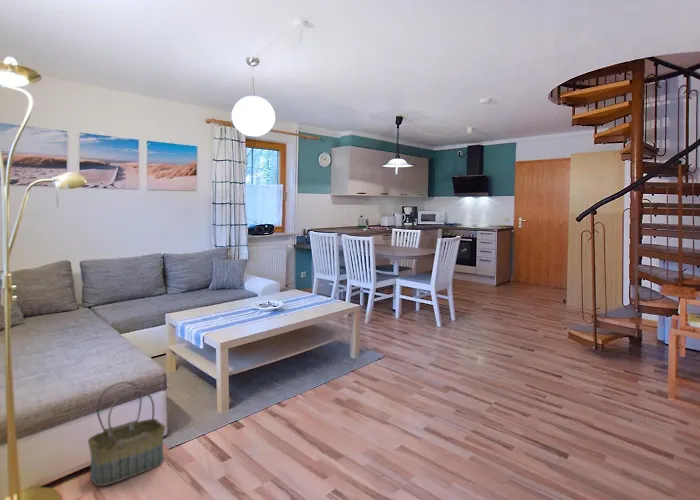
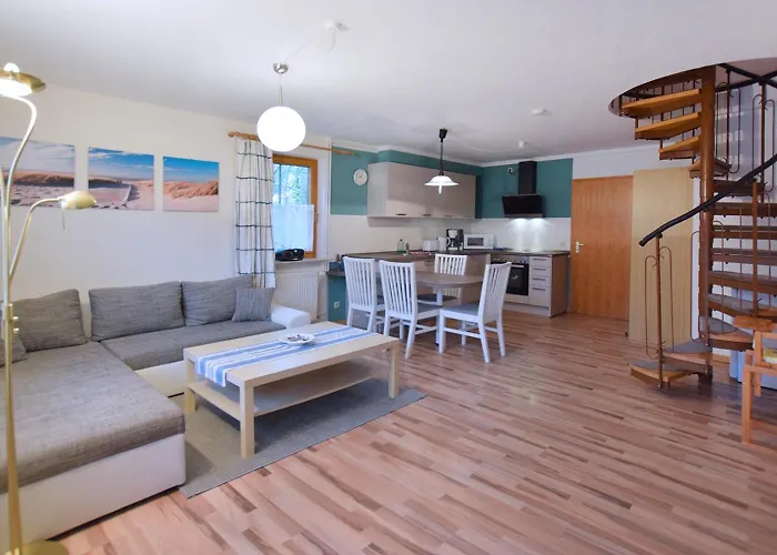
- basket (127, 427)
